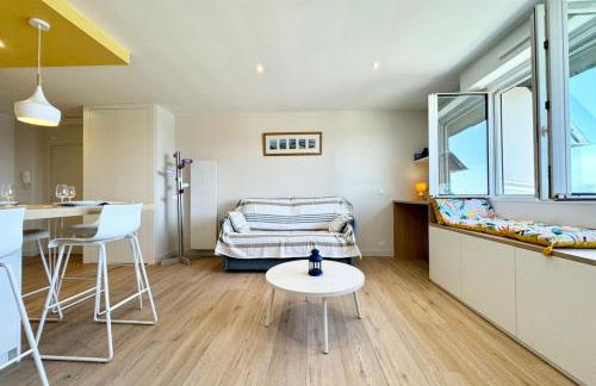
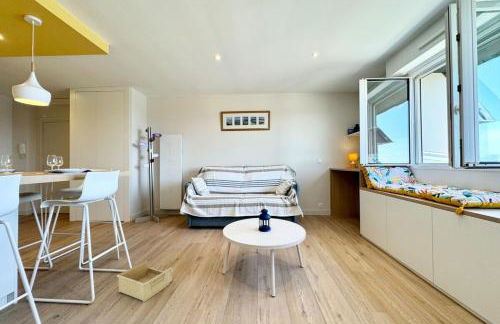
+ storage bin (146, 278)
